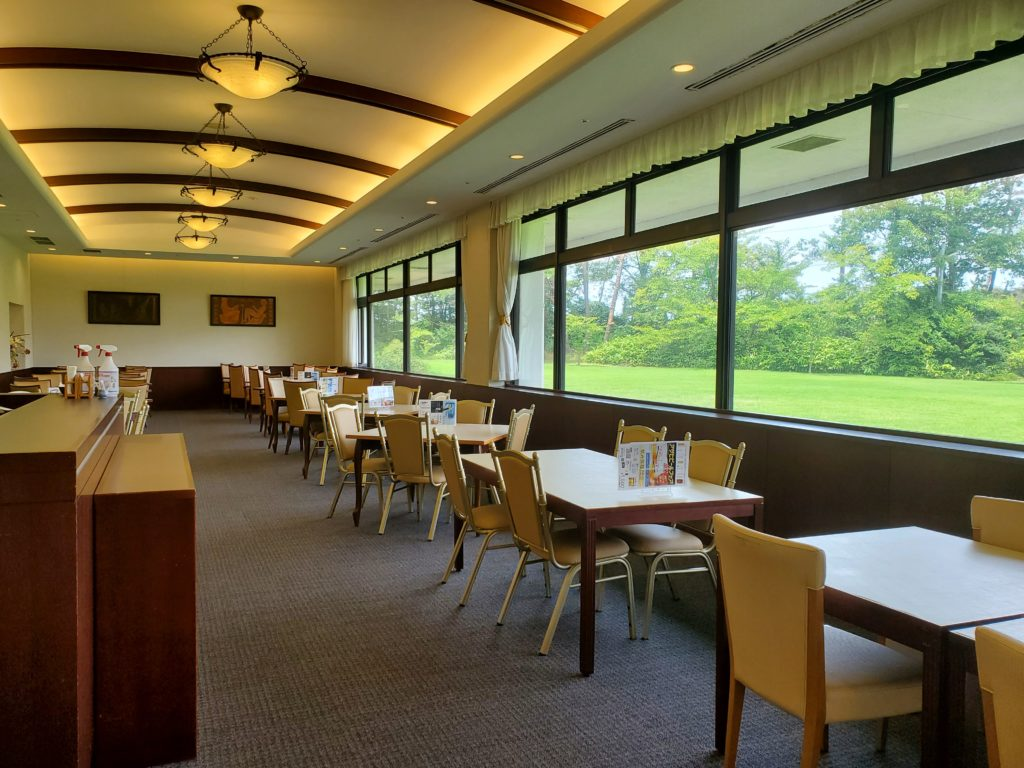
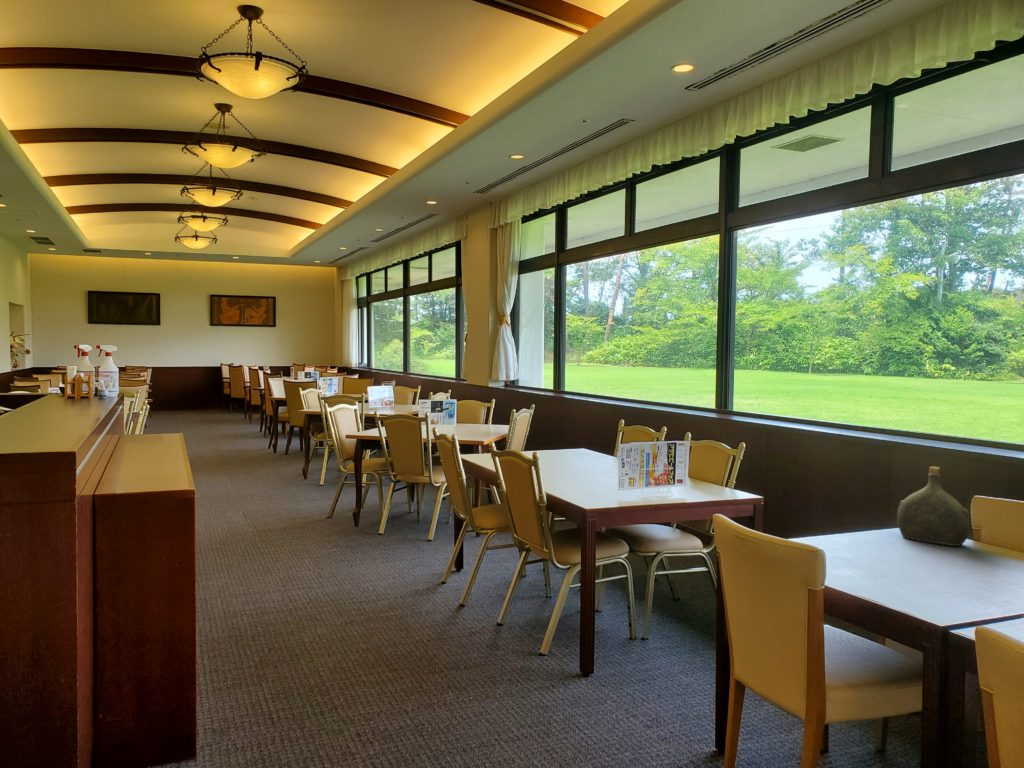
+ water jug (933, 503)
